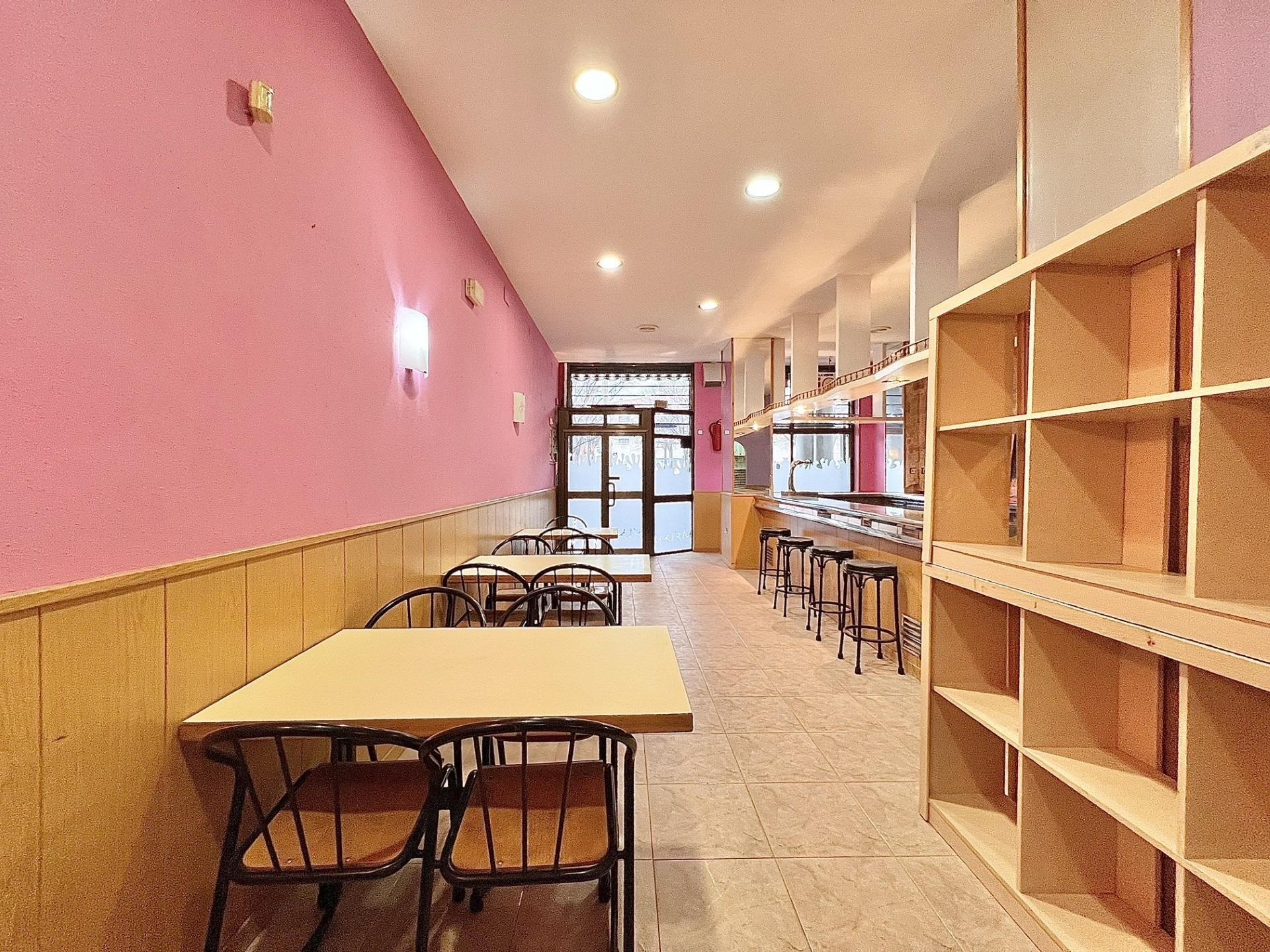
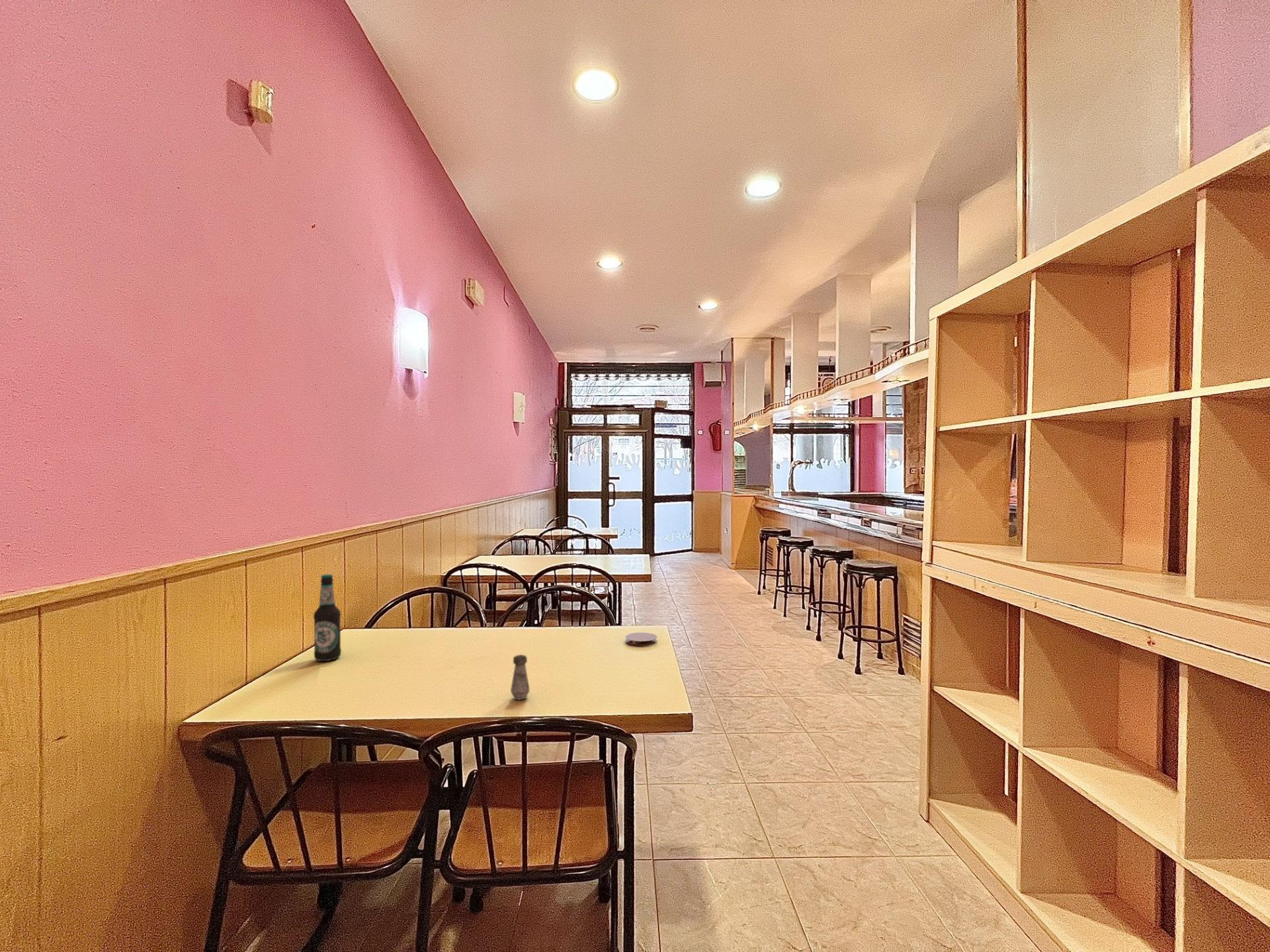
+ coaster (641, 639)
+ bottle (327, 617)
+ salt shaker (520, 676)
